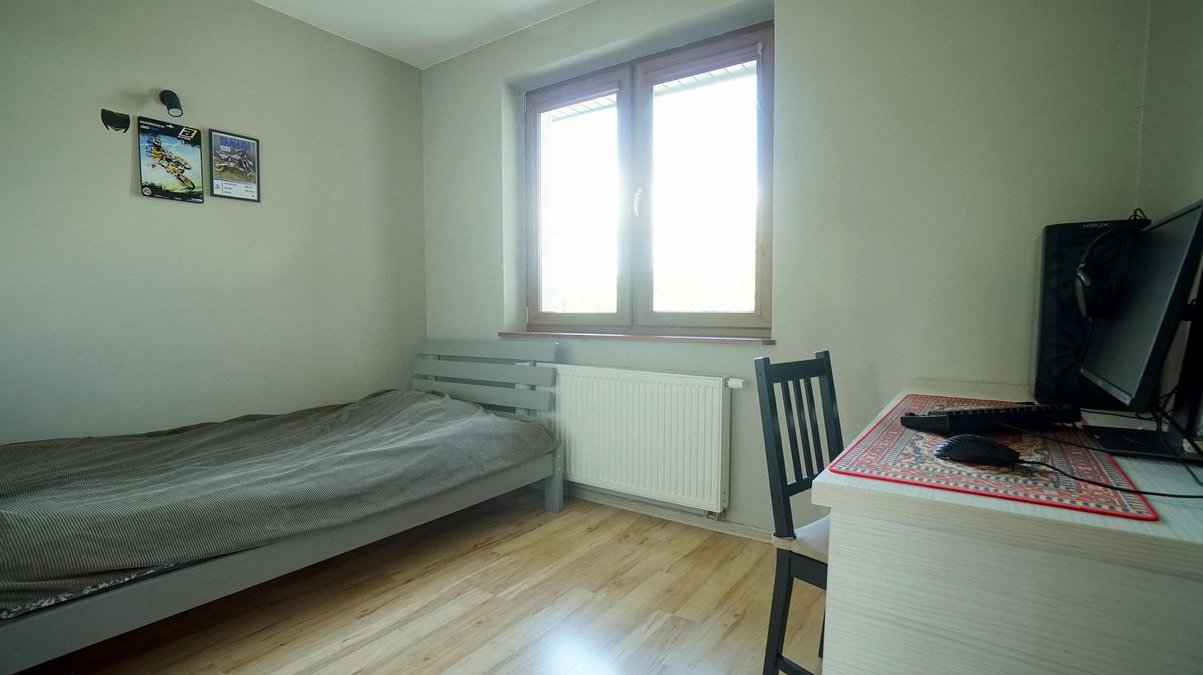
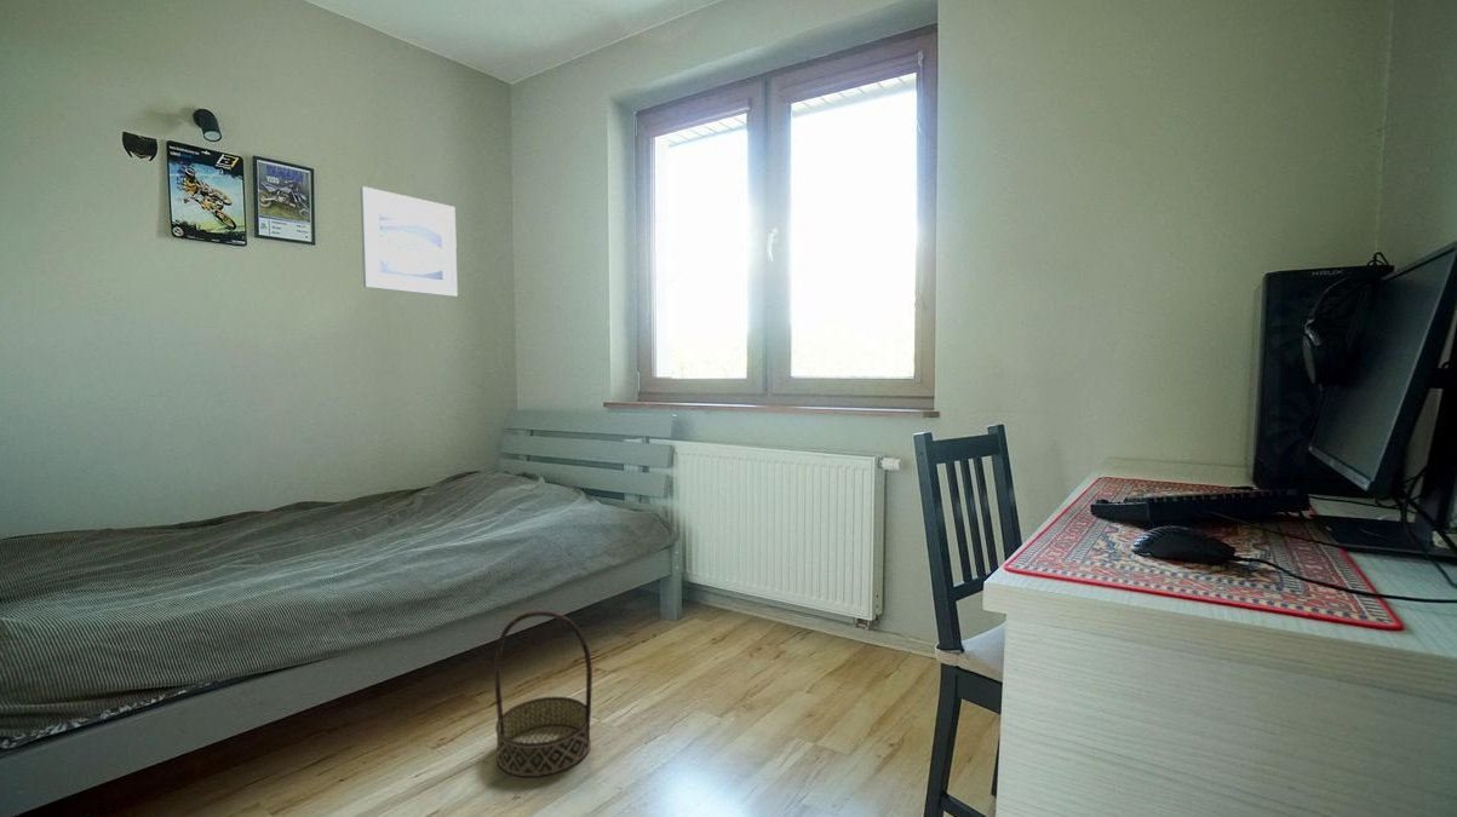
+ basket (543, 697)
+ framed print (411, 244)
